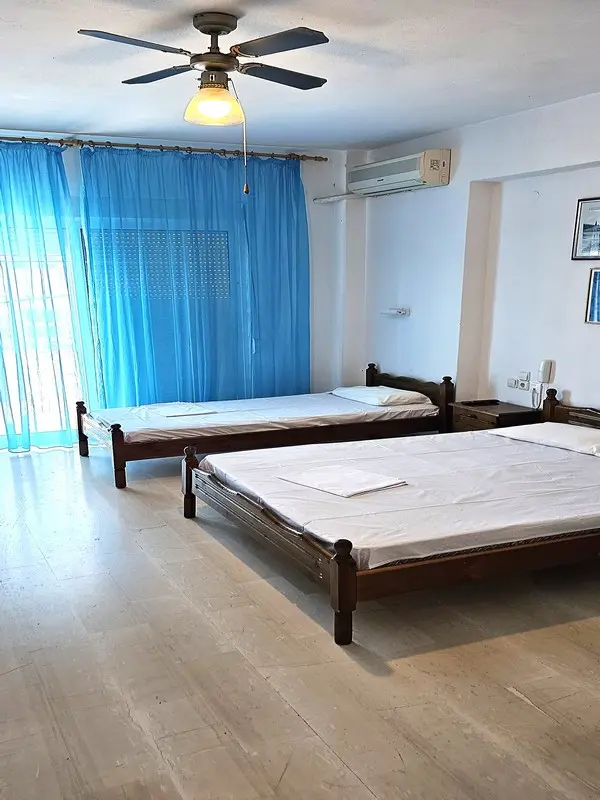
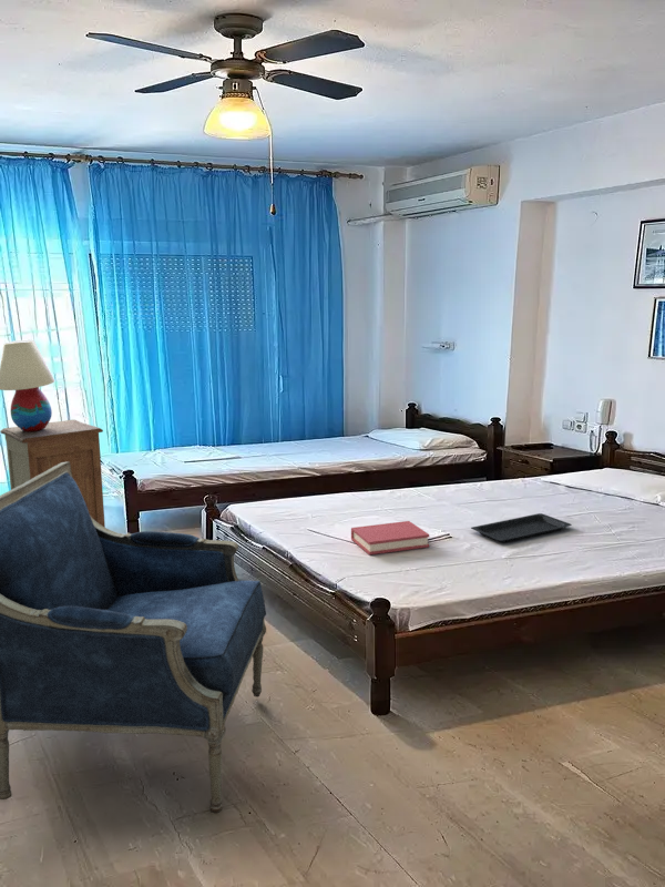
+ nightstand (44, 471)
+ serving tray (521, 528)
+ armchair (135, 620)
+ hardback book (389, 537)
+ table lamp (30, 386)
